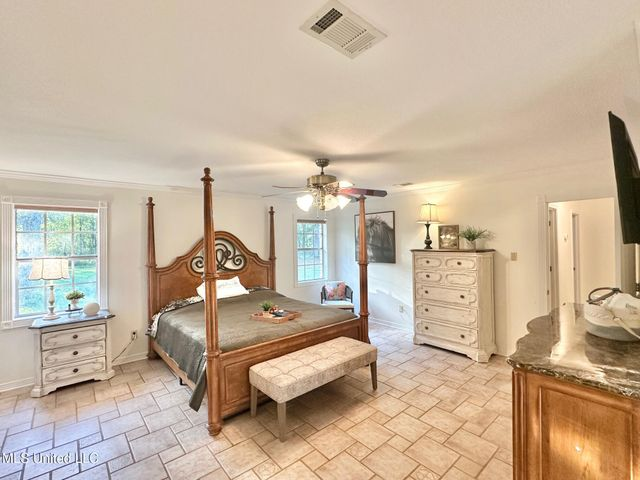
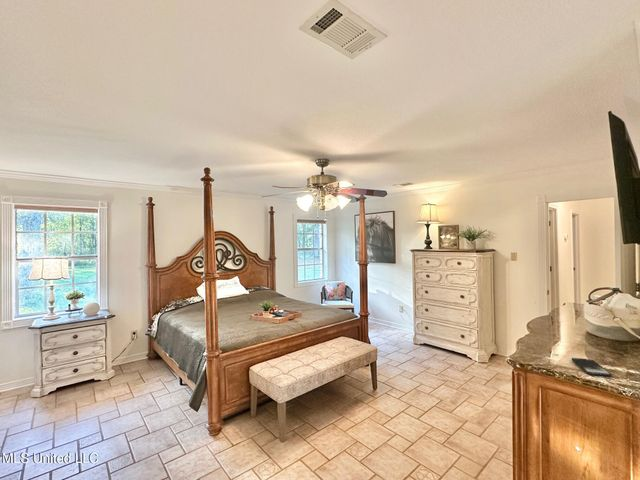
+ smartphone (590, 366)
